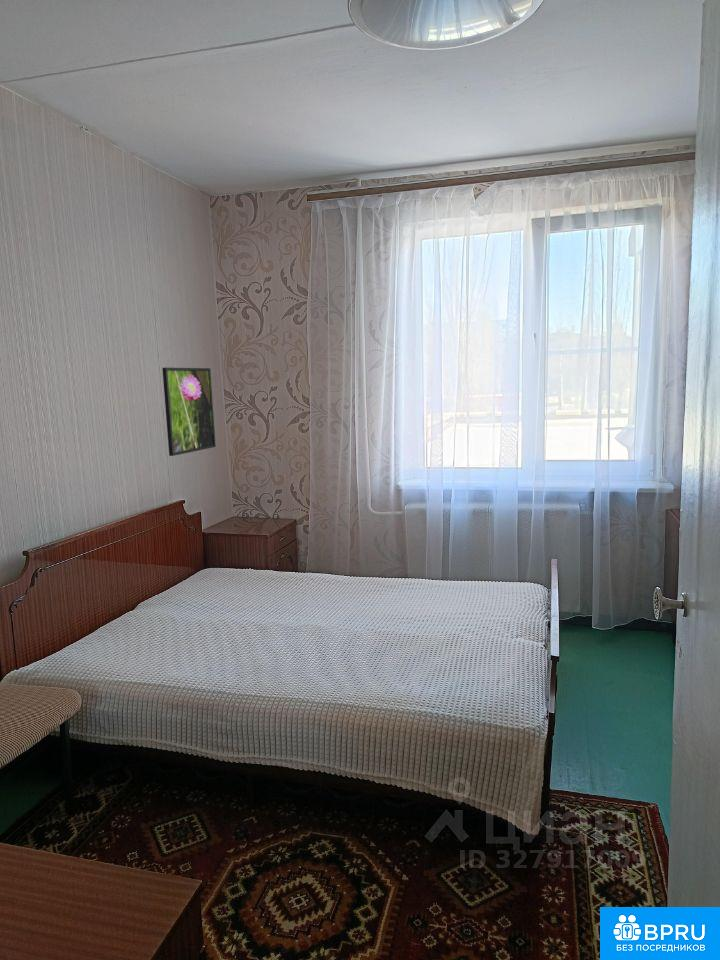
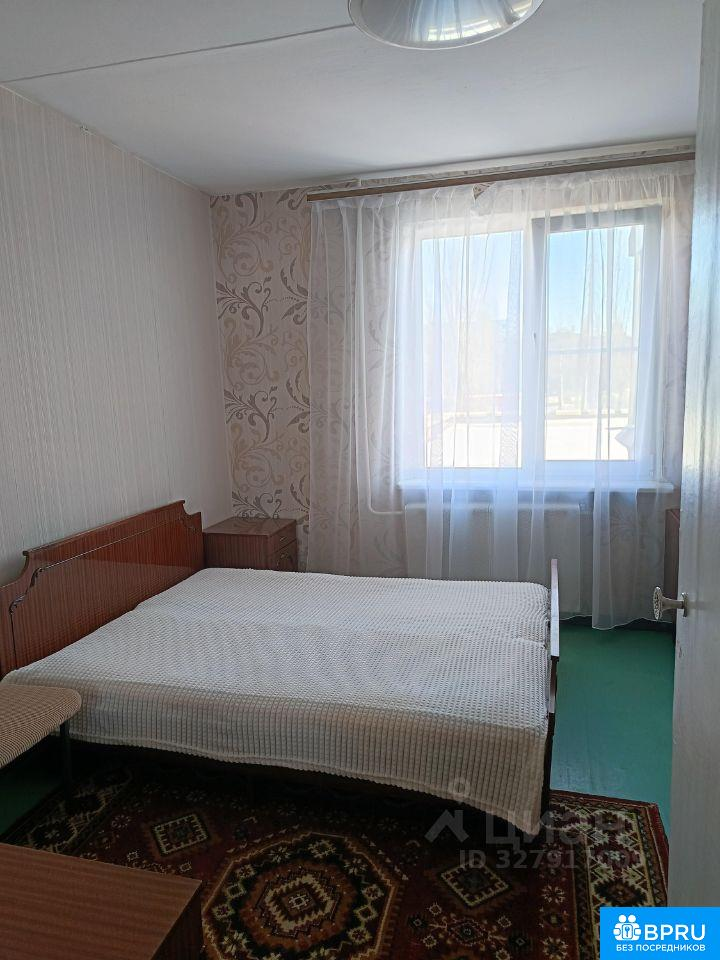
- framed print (190, 409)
